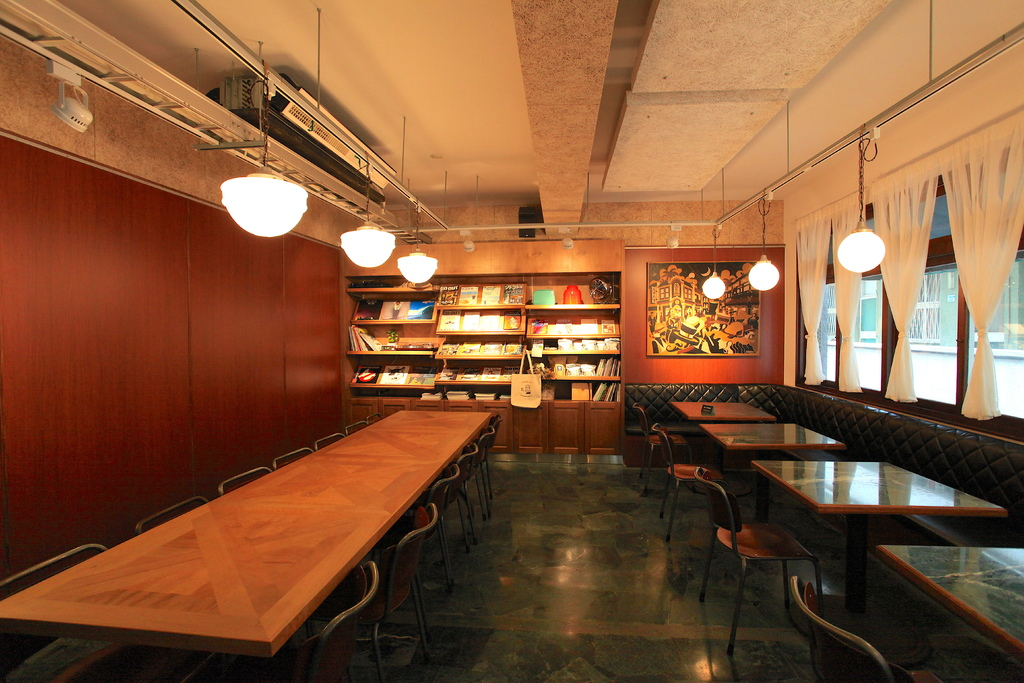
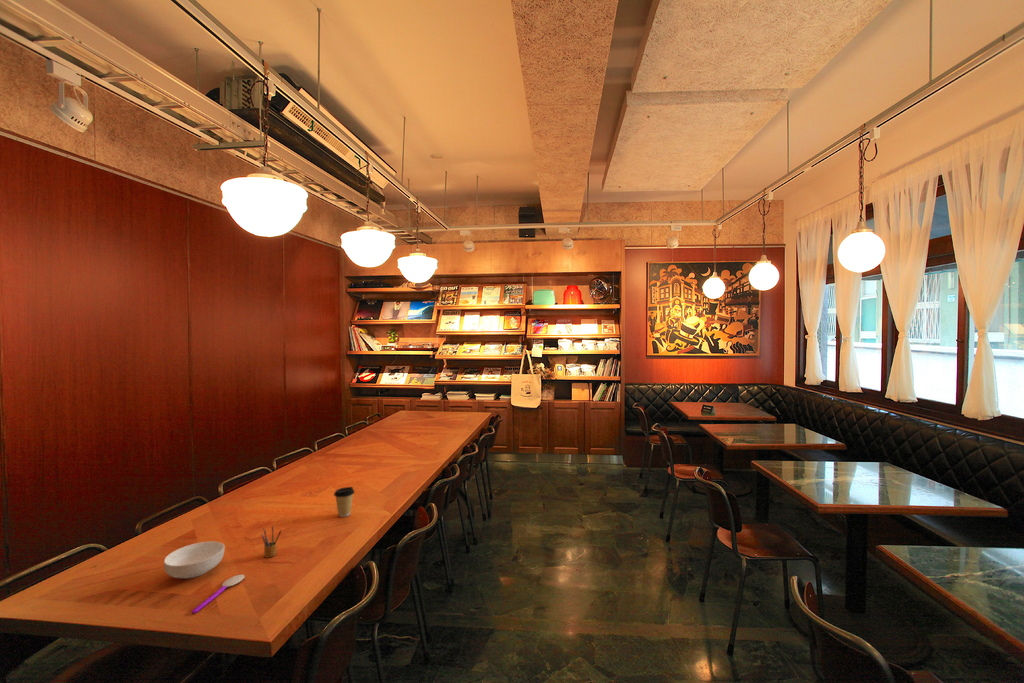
+ coffee cup (344, 501)
+ cereal bowl (195, 562)
+ spoon (219, 591)
+ pencil box (271, 542)
